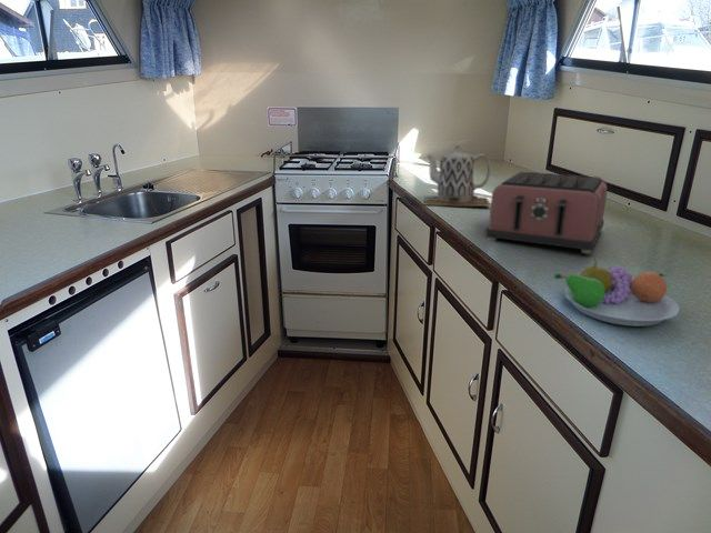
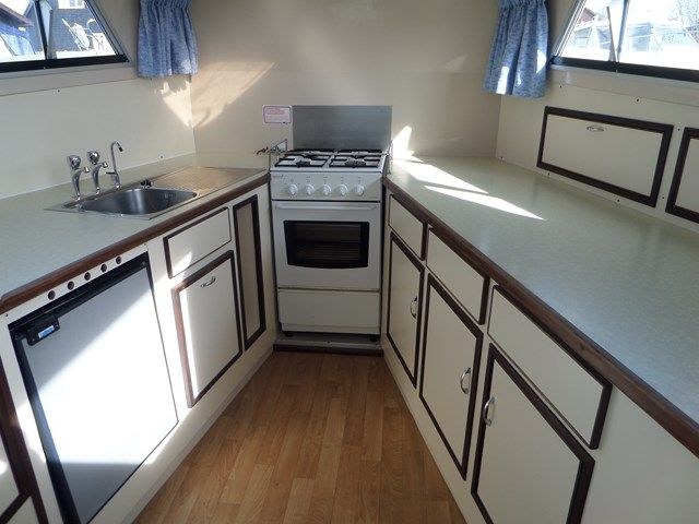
- fruit bowl (615, 288)
- toaster (548, 208)
- teapot (458, 173)
